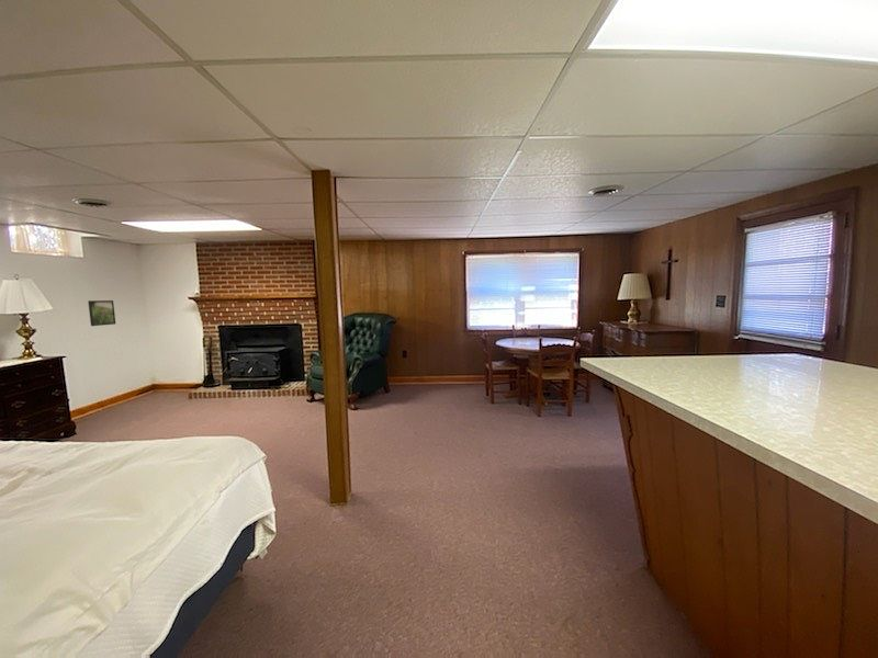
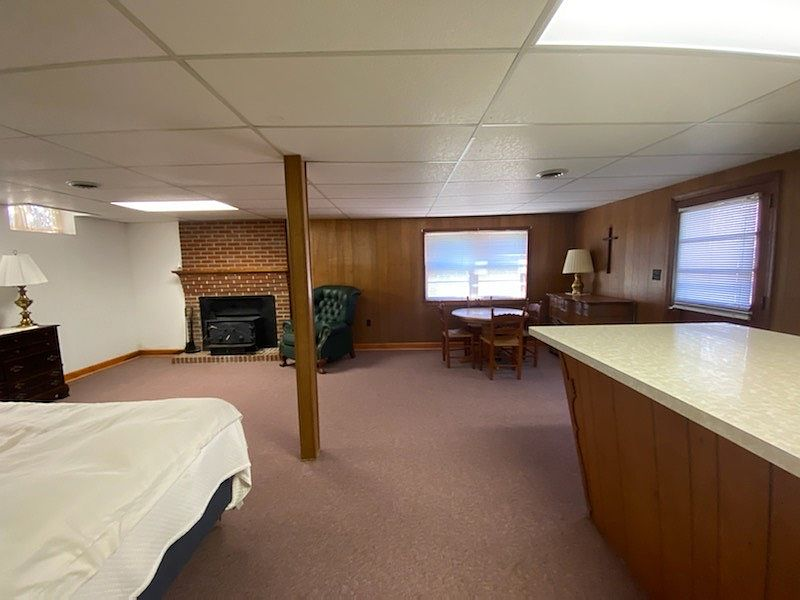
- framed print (102, 313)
